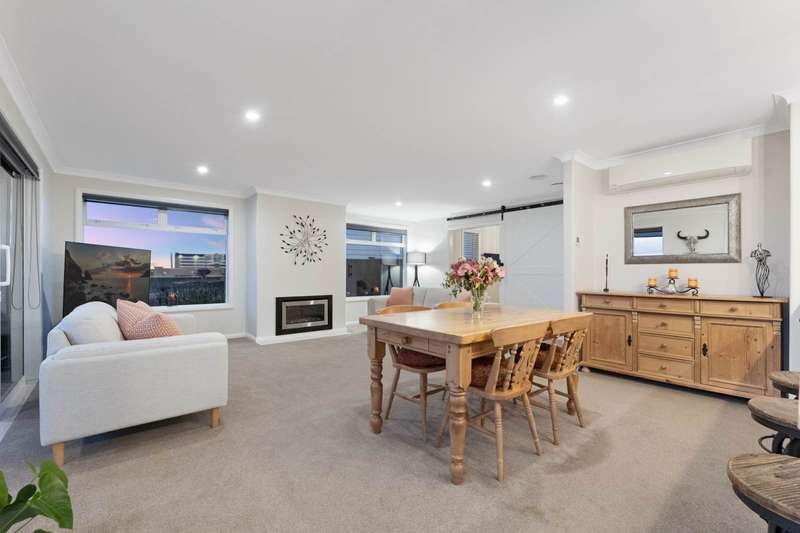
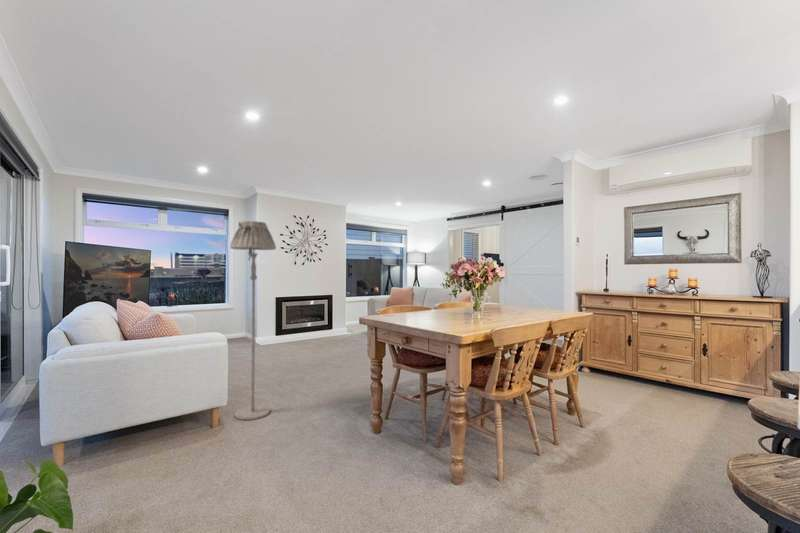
+ floor lamp (253, 317)
